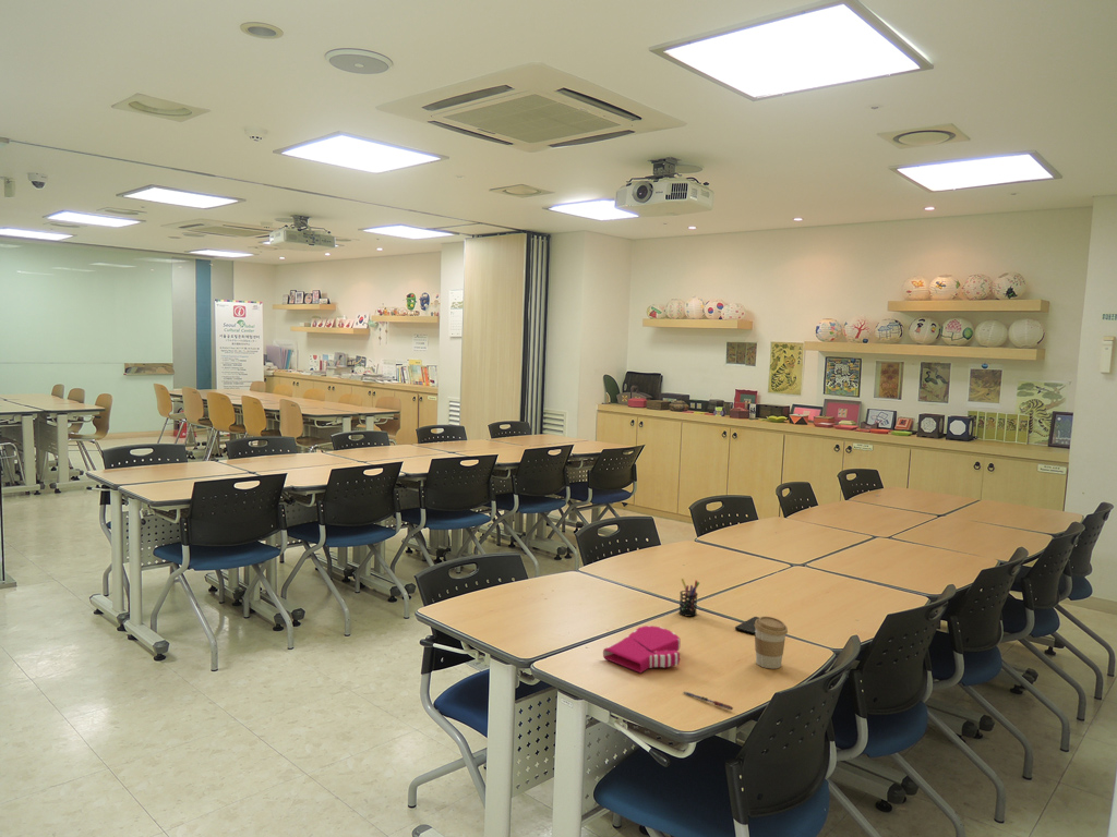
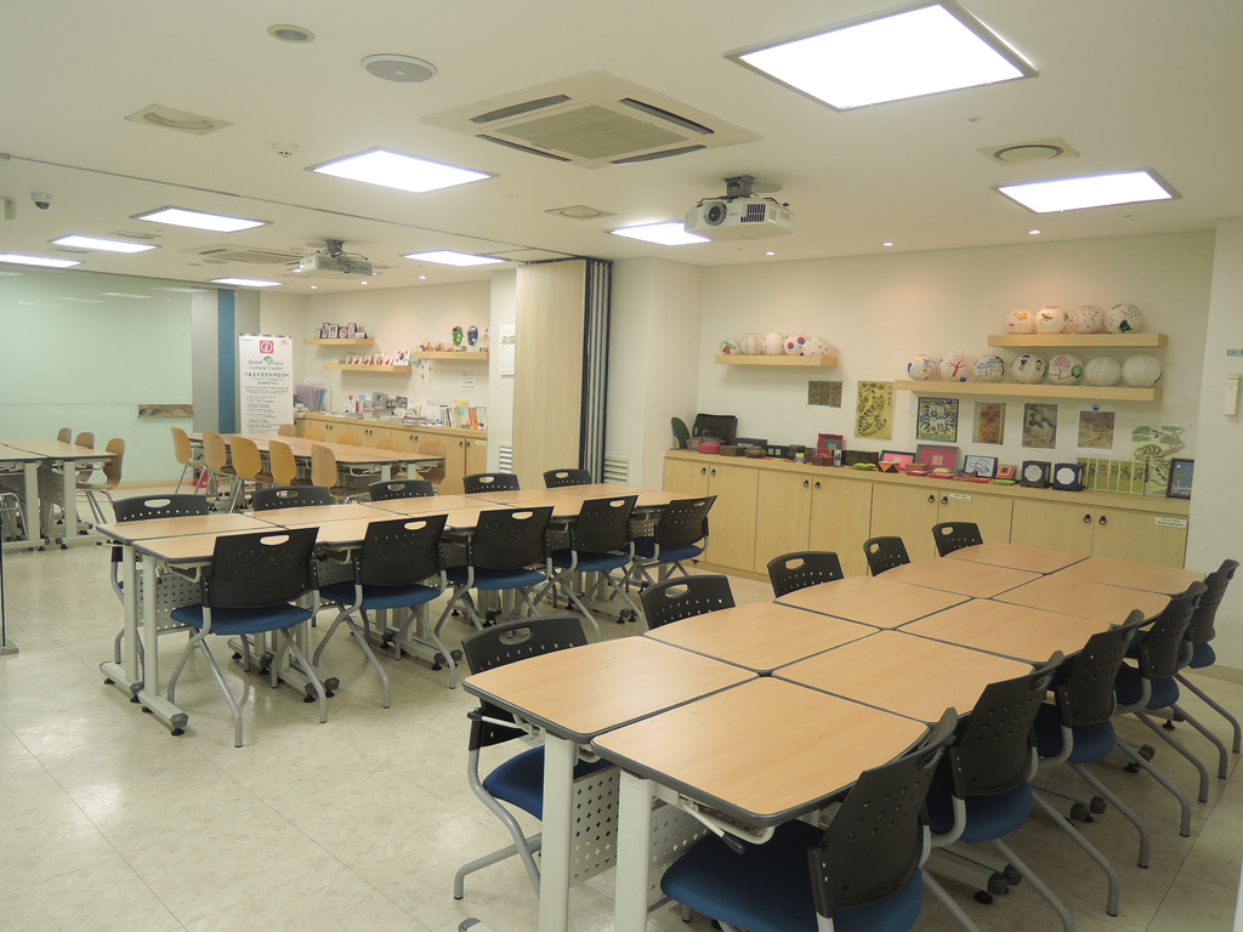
- book (650, 648)
- pen (707, 699)
- pen holder (690, 595)
- smartphone (754, 626)
- coffee cup (769, 641)
